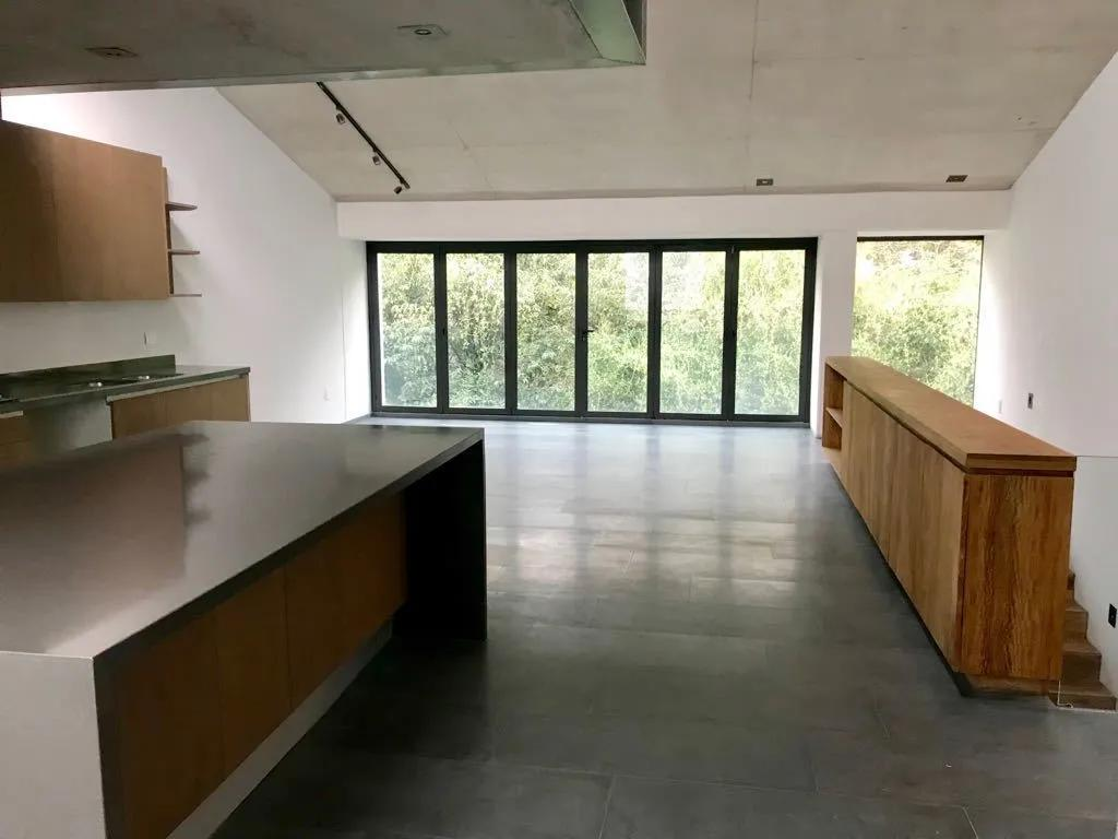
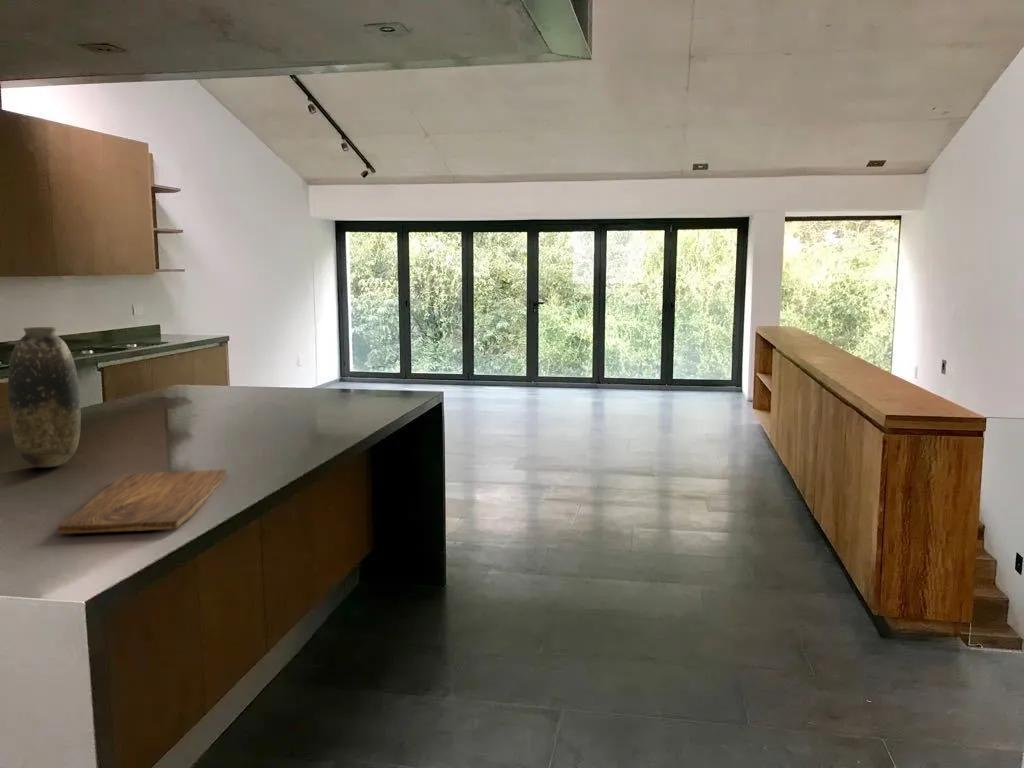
+ cutting board (152, 497)
+ vase (44, 397)
